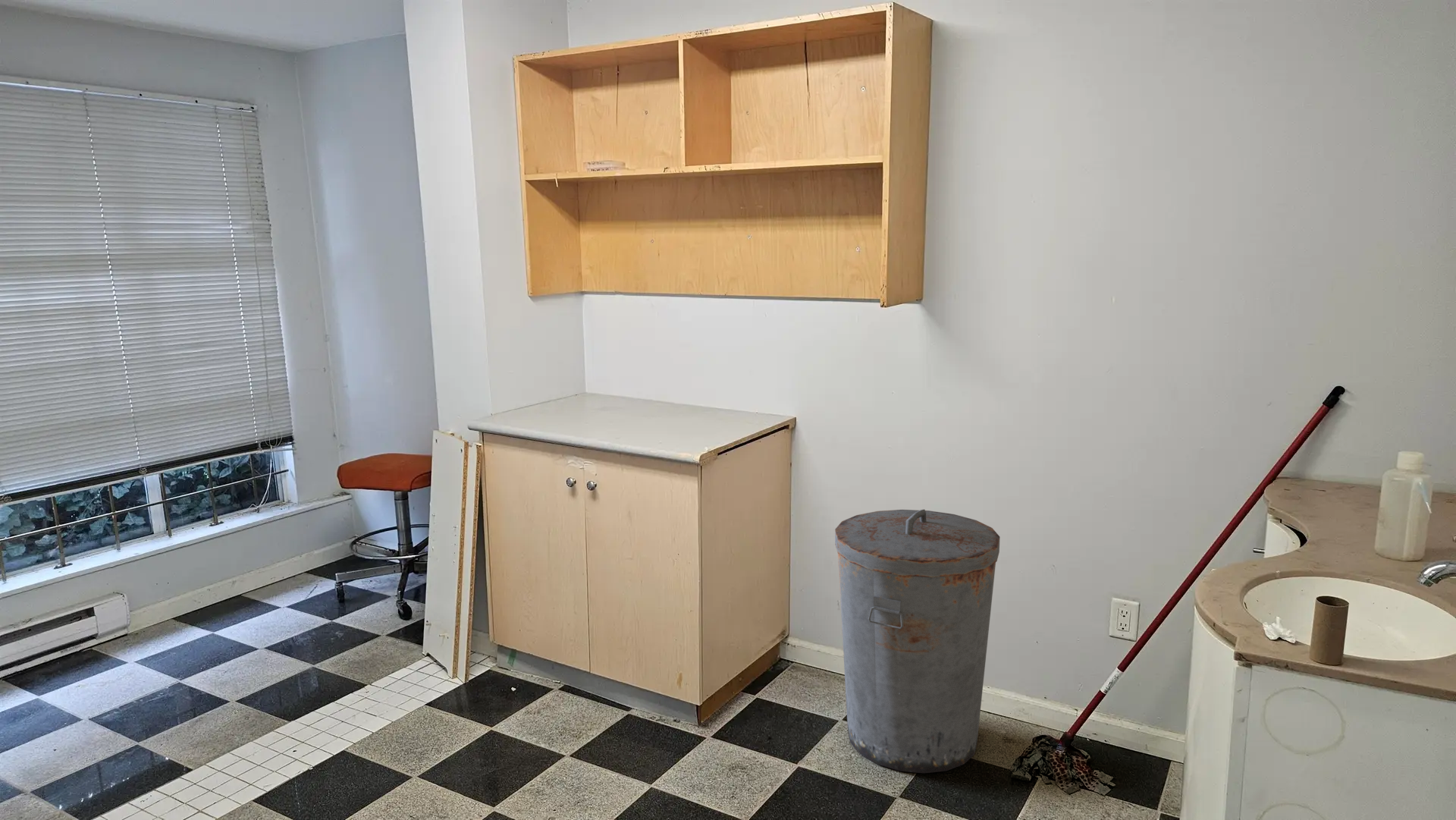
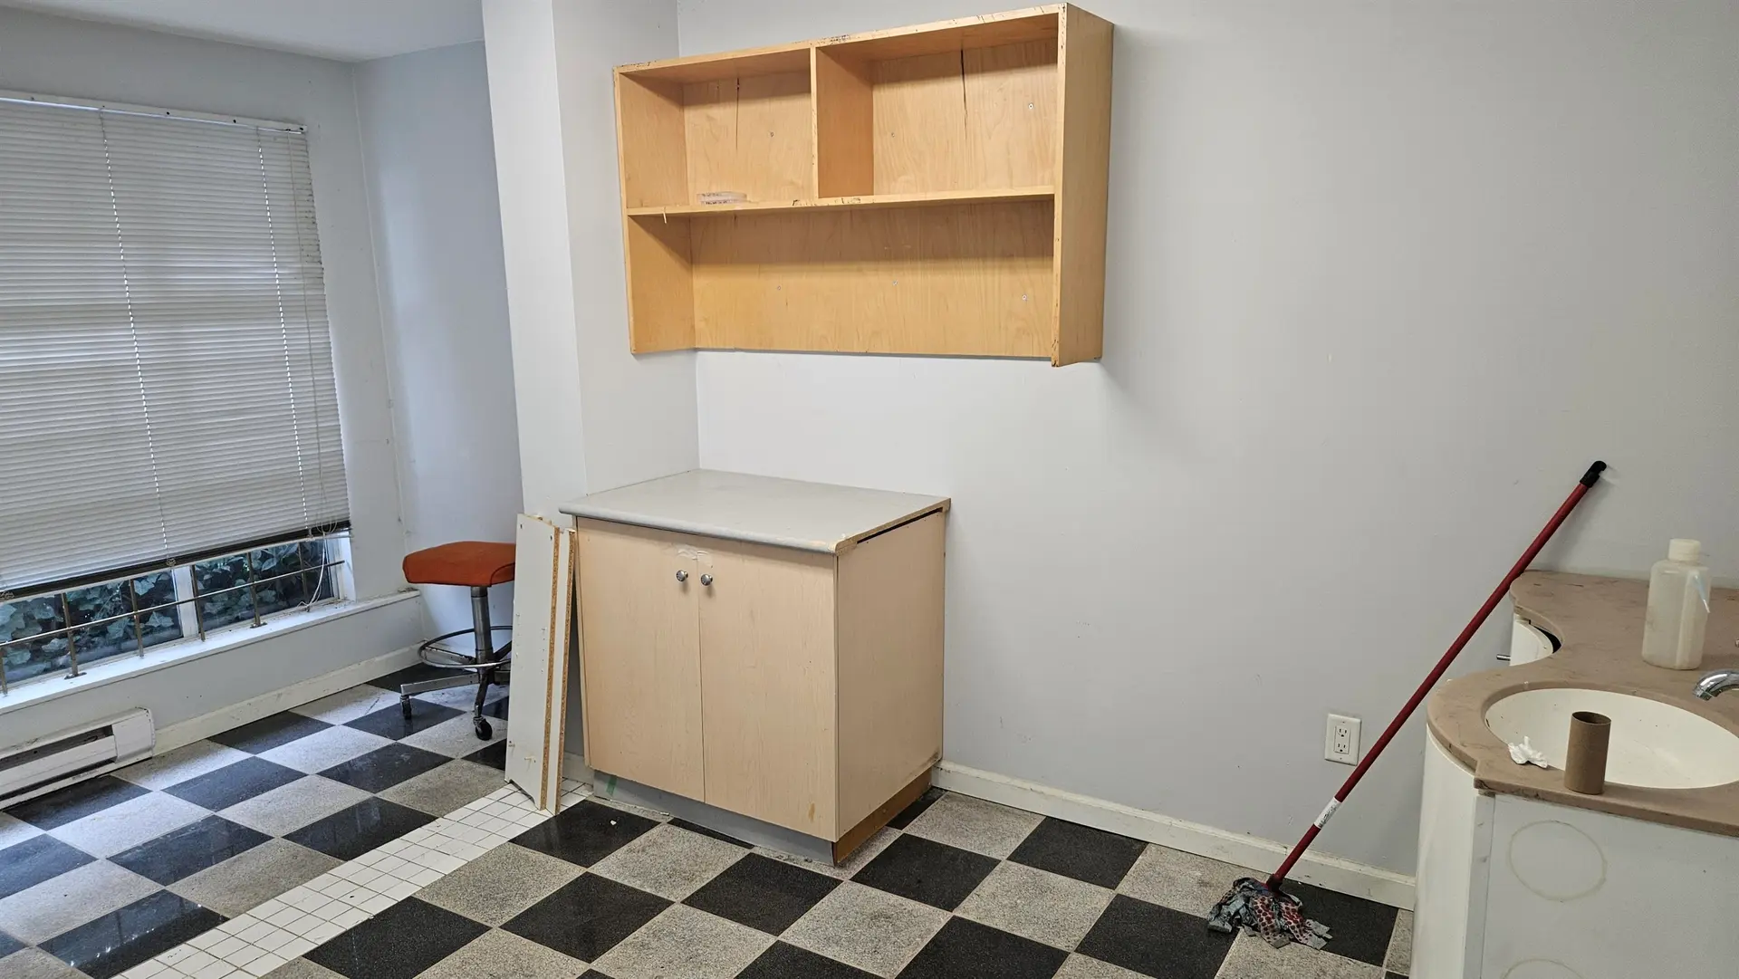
- trash can (914, 627)
